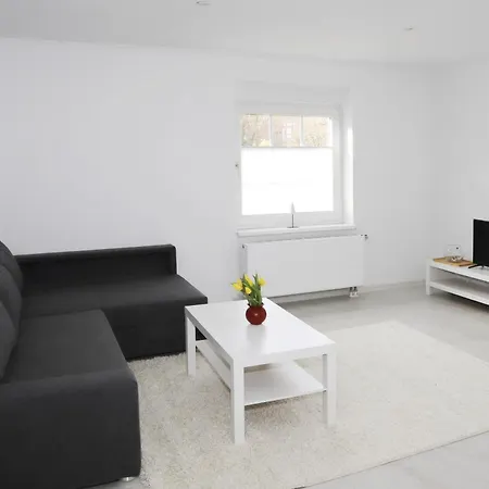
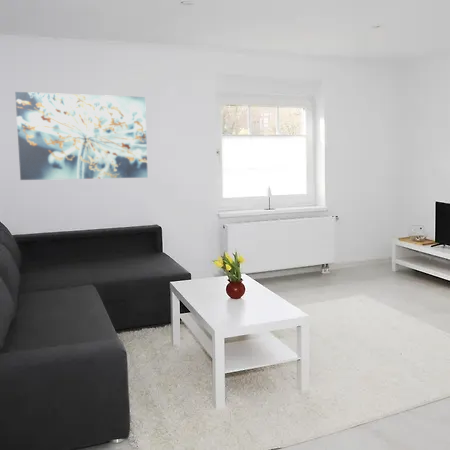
+ wall art (84, 137)
